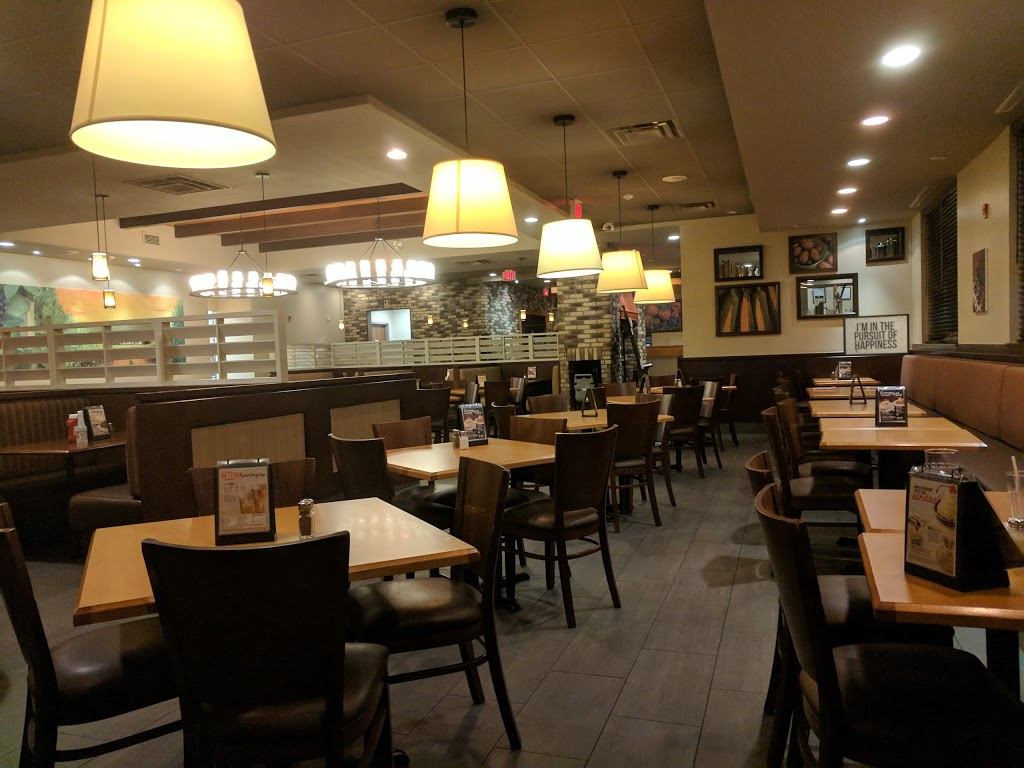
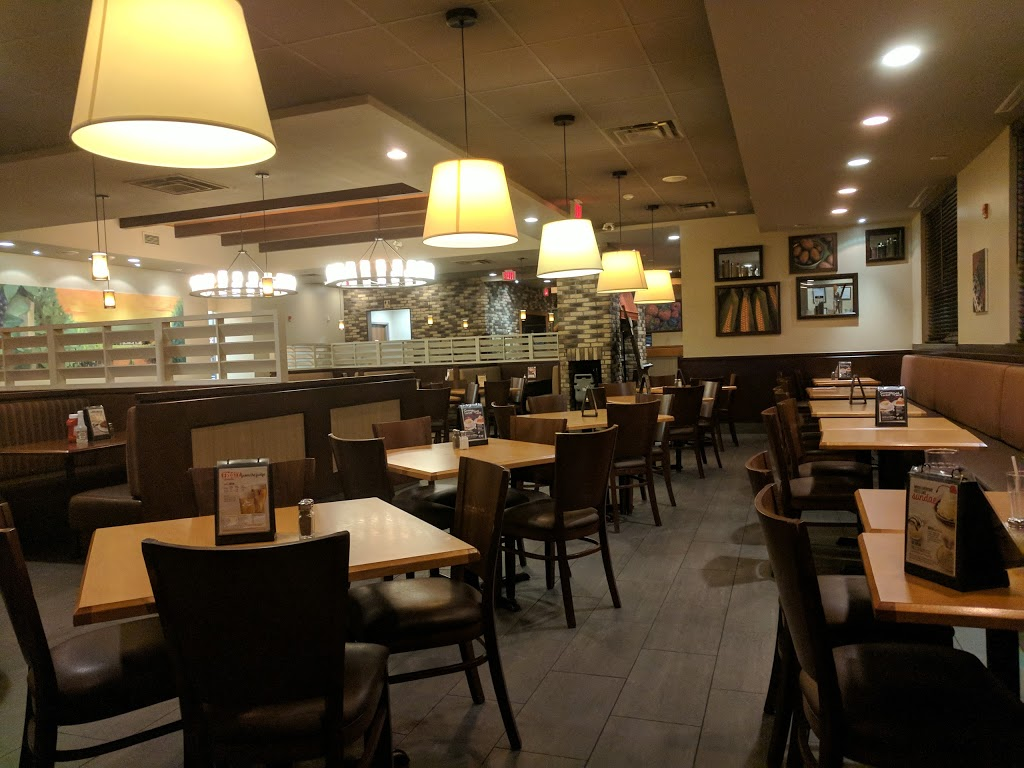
- mirror (875, 335)
